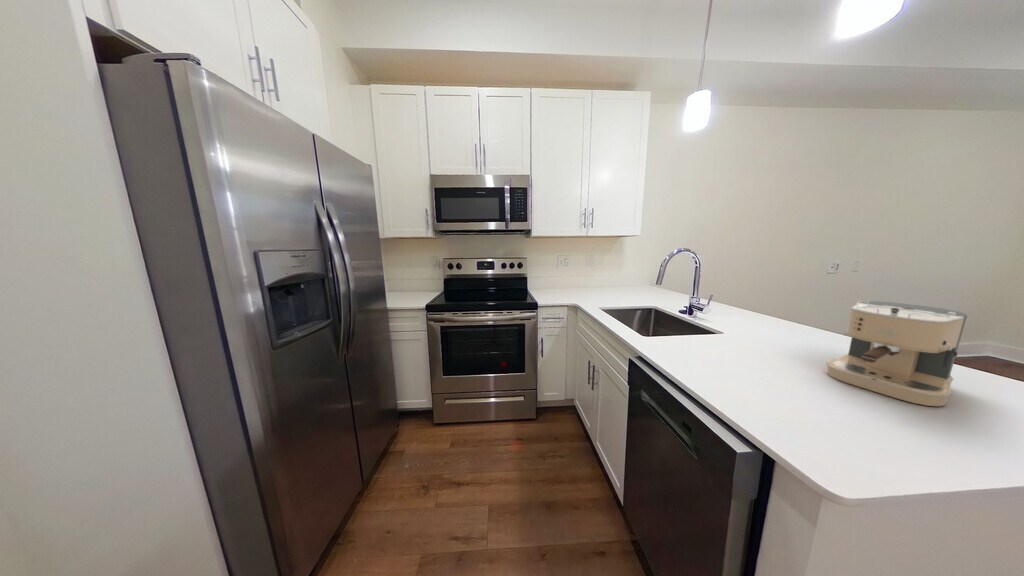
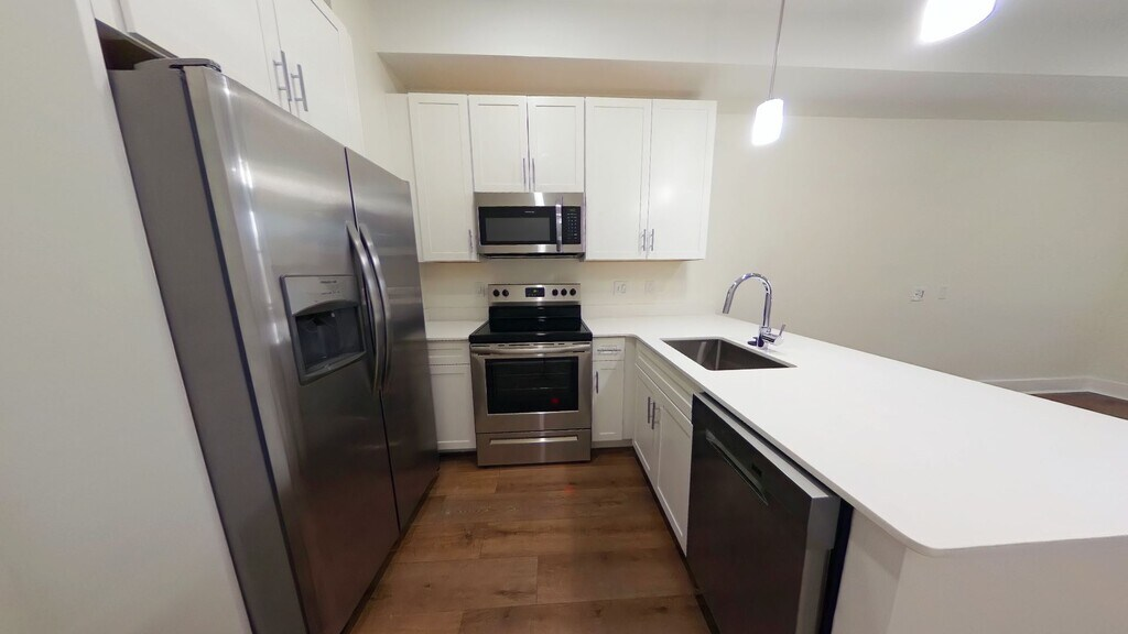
- coffee maker (891, 345)
